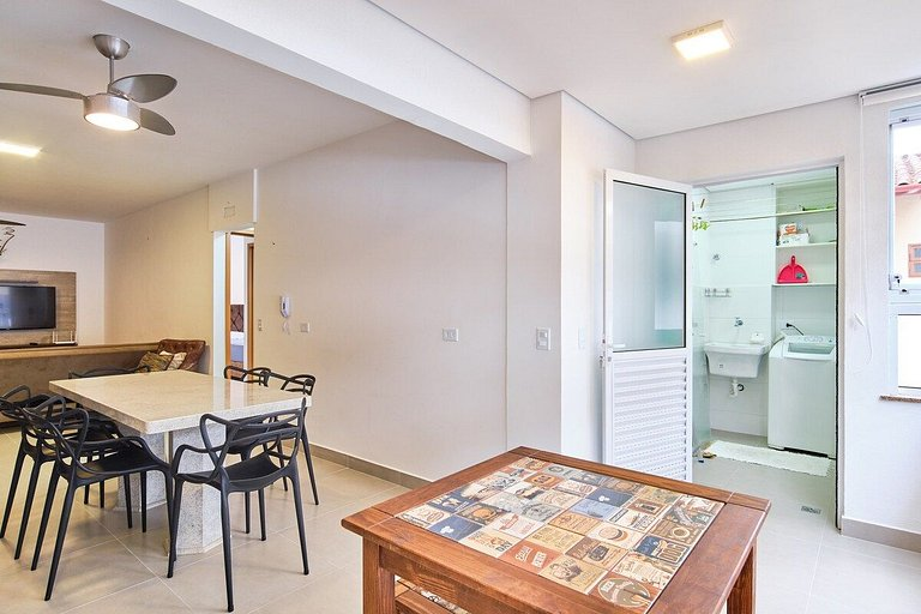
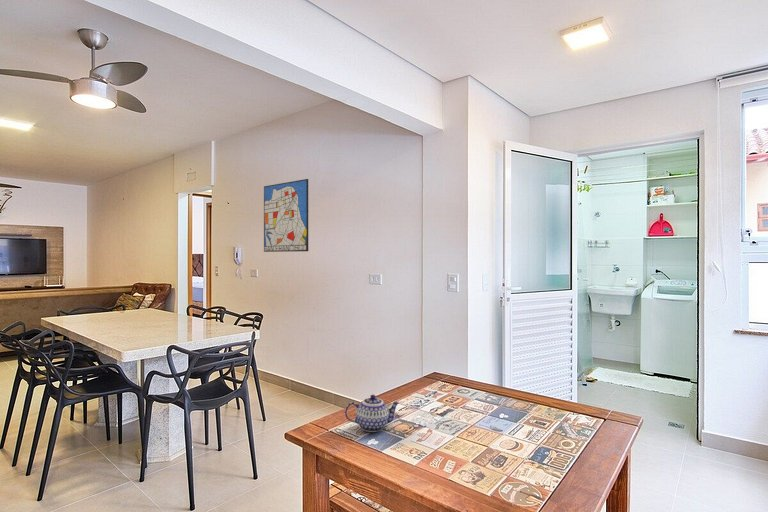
+ wall art (284, 217)
+ teapot (372, 411)
